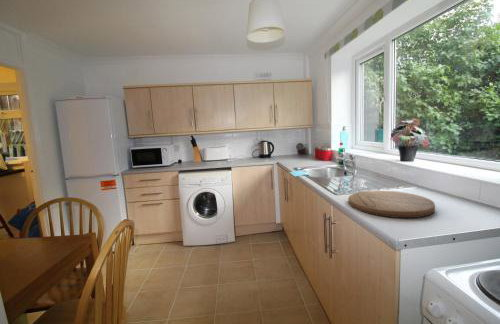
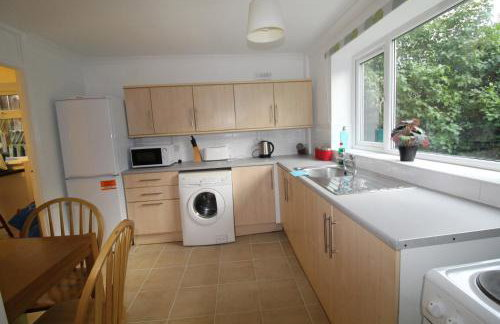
- cutting board (388, 202)
